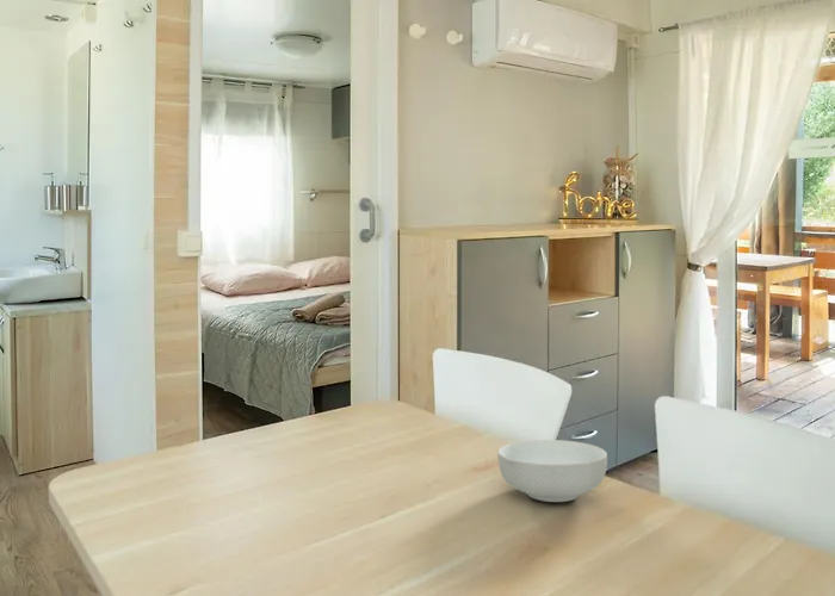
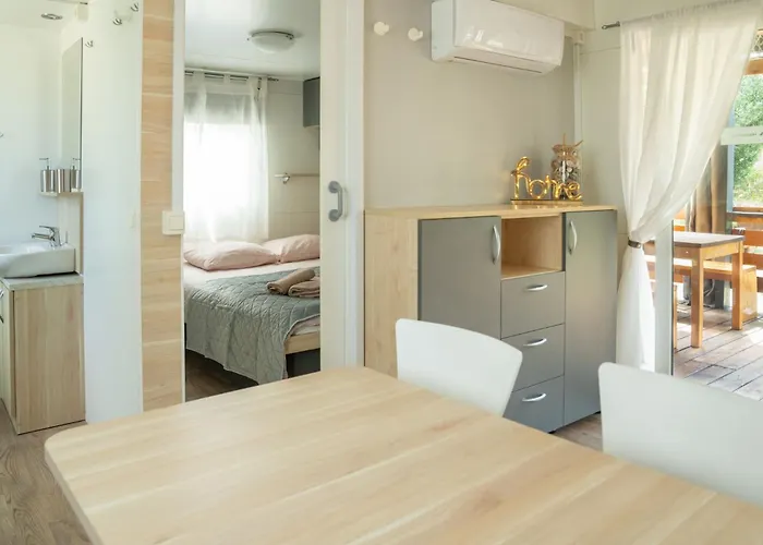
- cereal bowl (551, 472)
